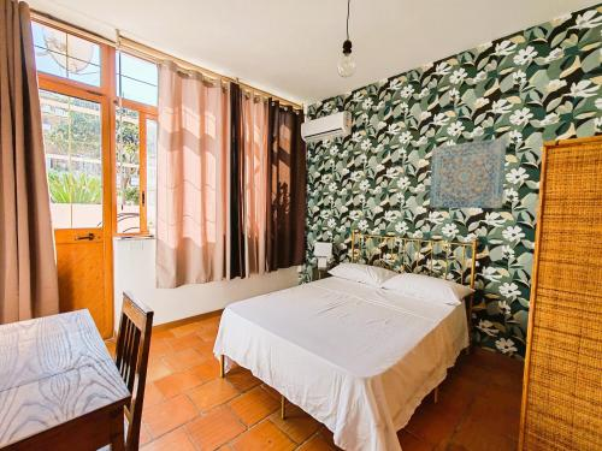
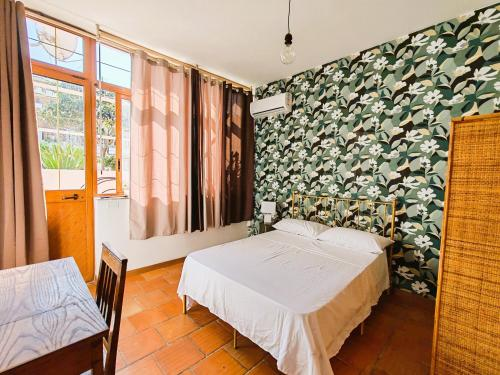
- wall art (464, 176)
